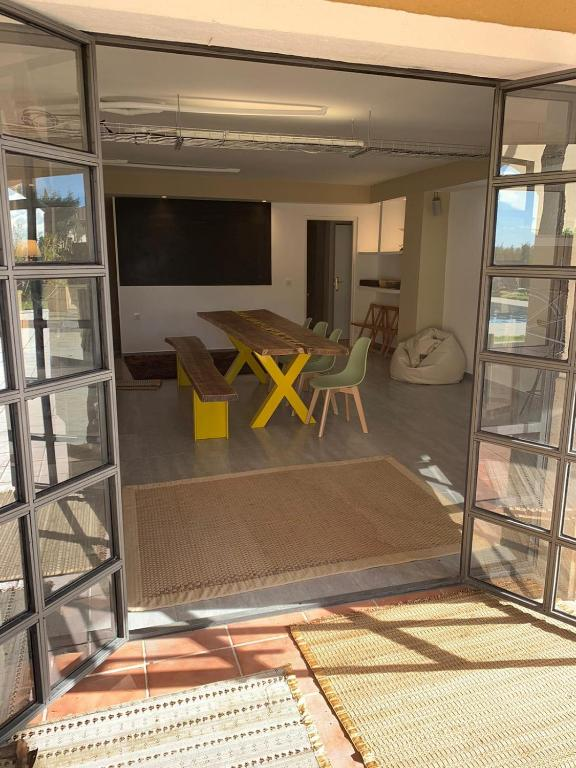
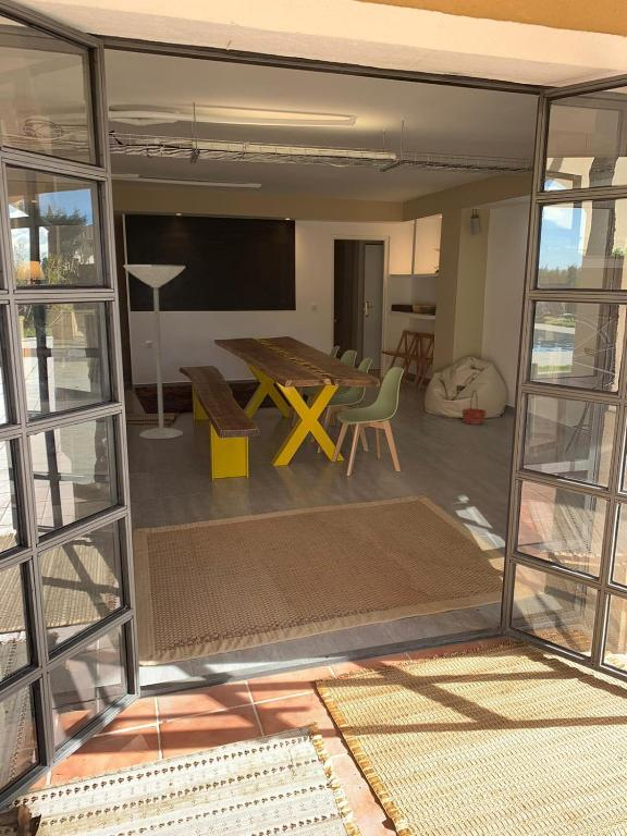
+ basket (472, 408)
+ floor lamp (158, 352)
